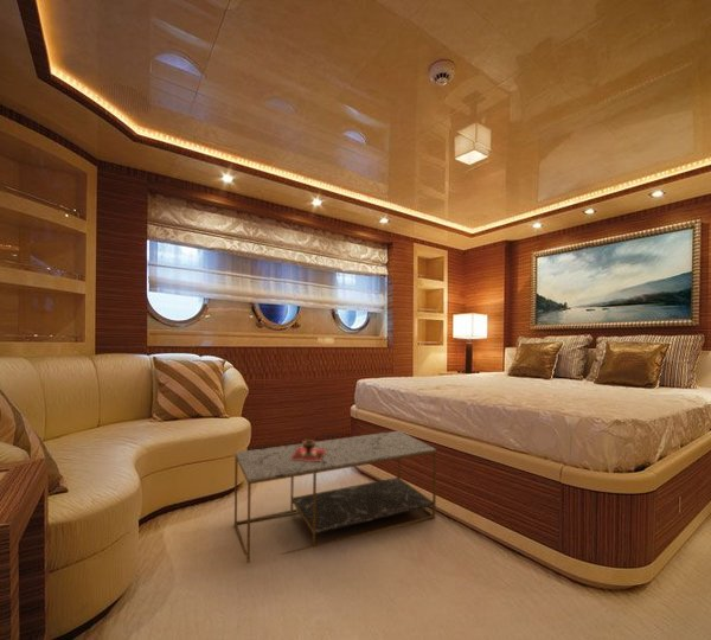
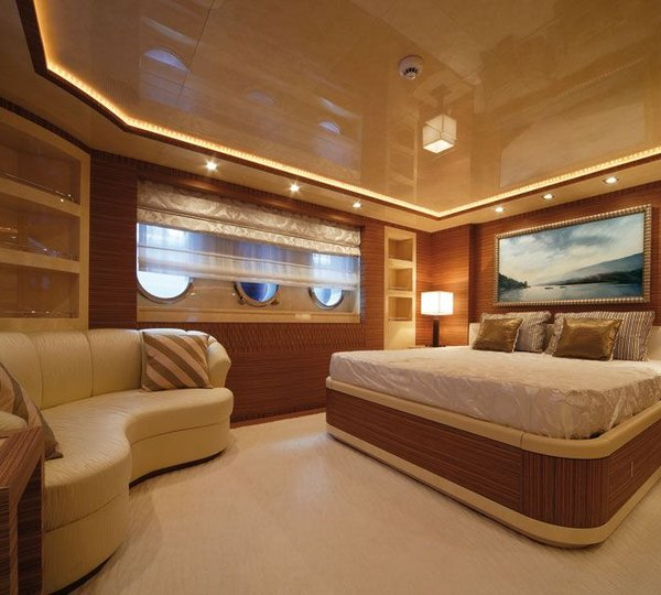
- coffee table (339, 488)
- decorative bowl (309, 447)
